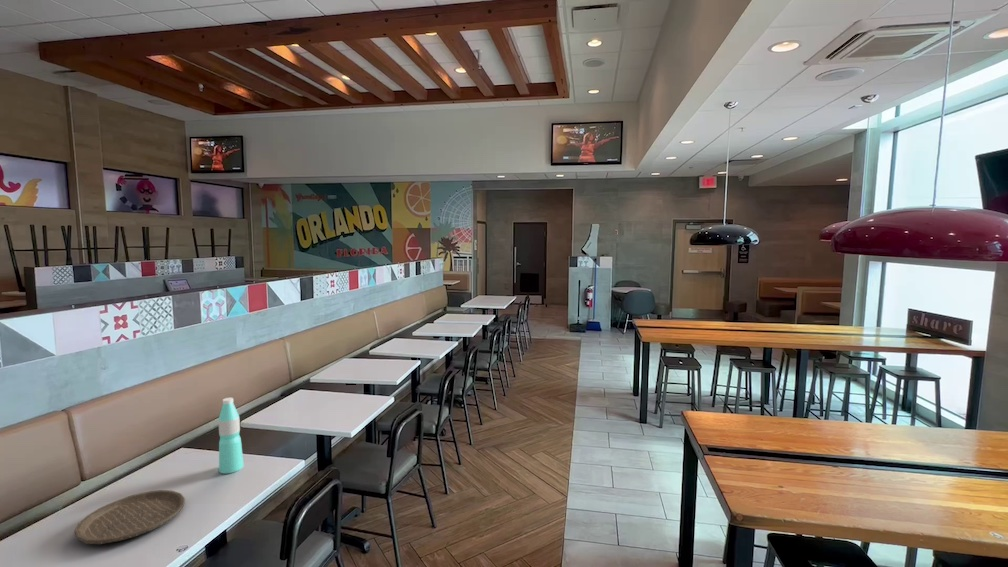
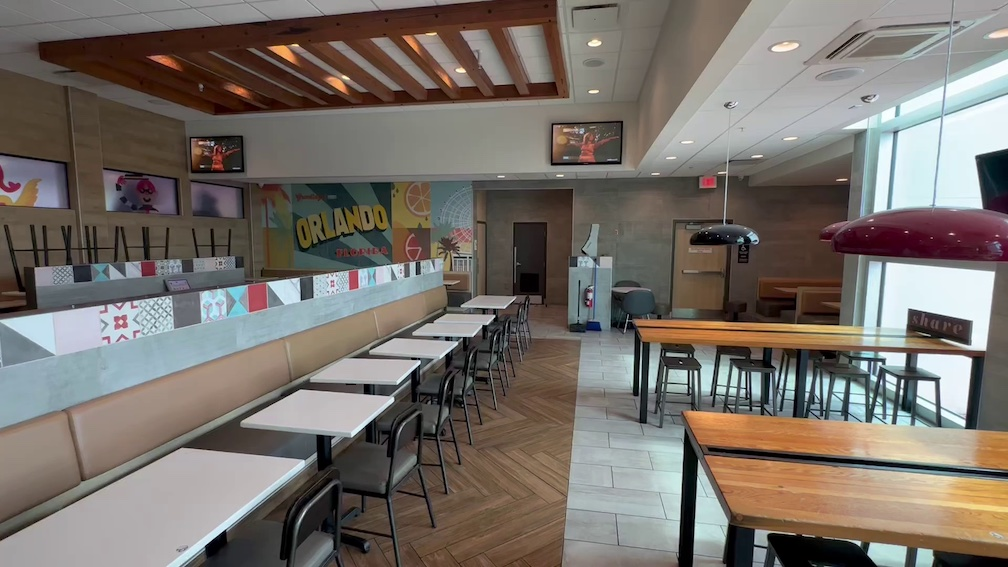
- water bottle (229, 433)
- plate (133, 516)
